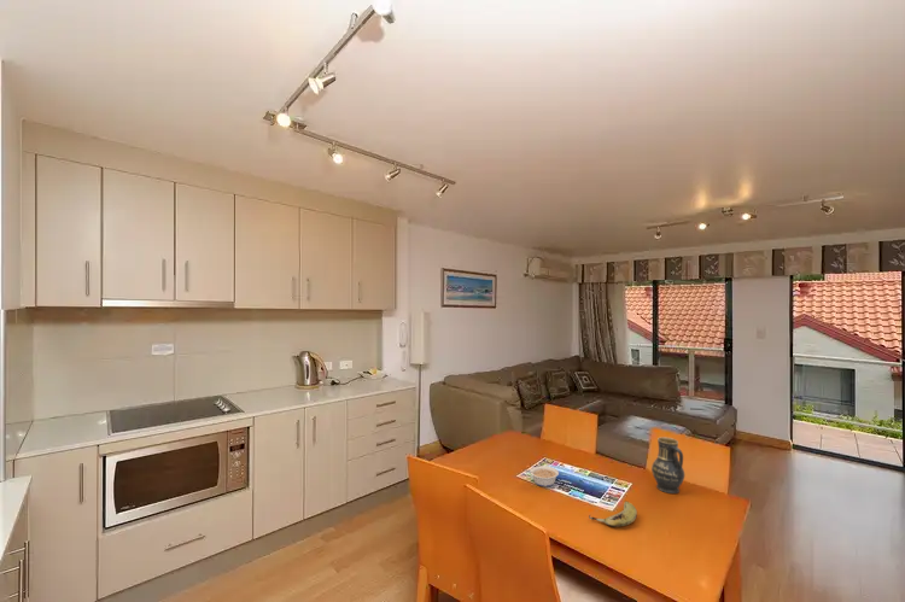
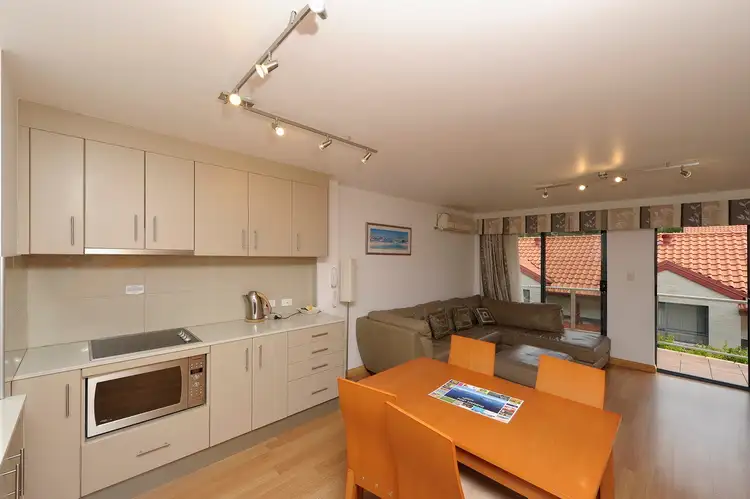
- fruit (618, 514)
- vase (667, 463)
- legume (543, 475)
